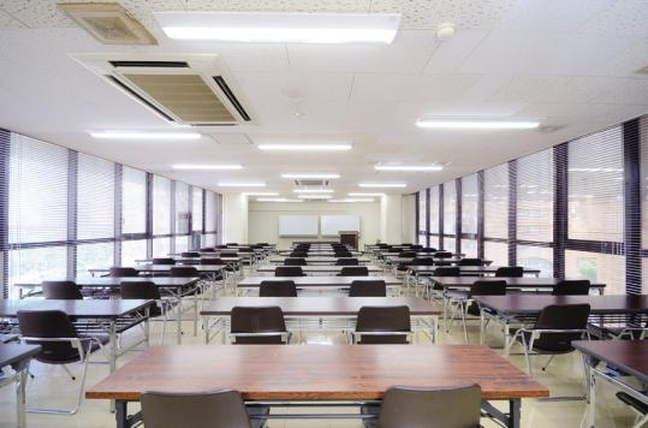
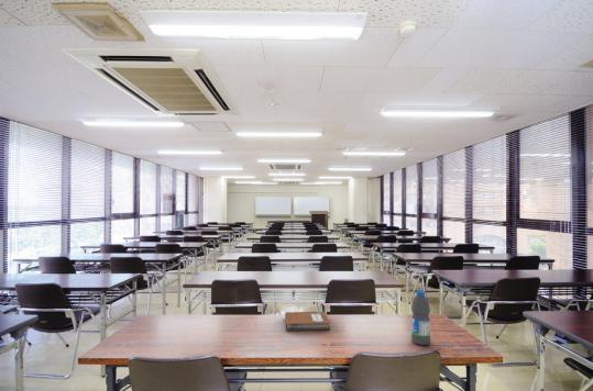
+ water bottle (420, 316)
+ notebook (307, 320)
